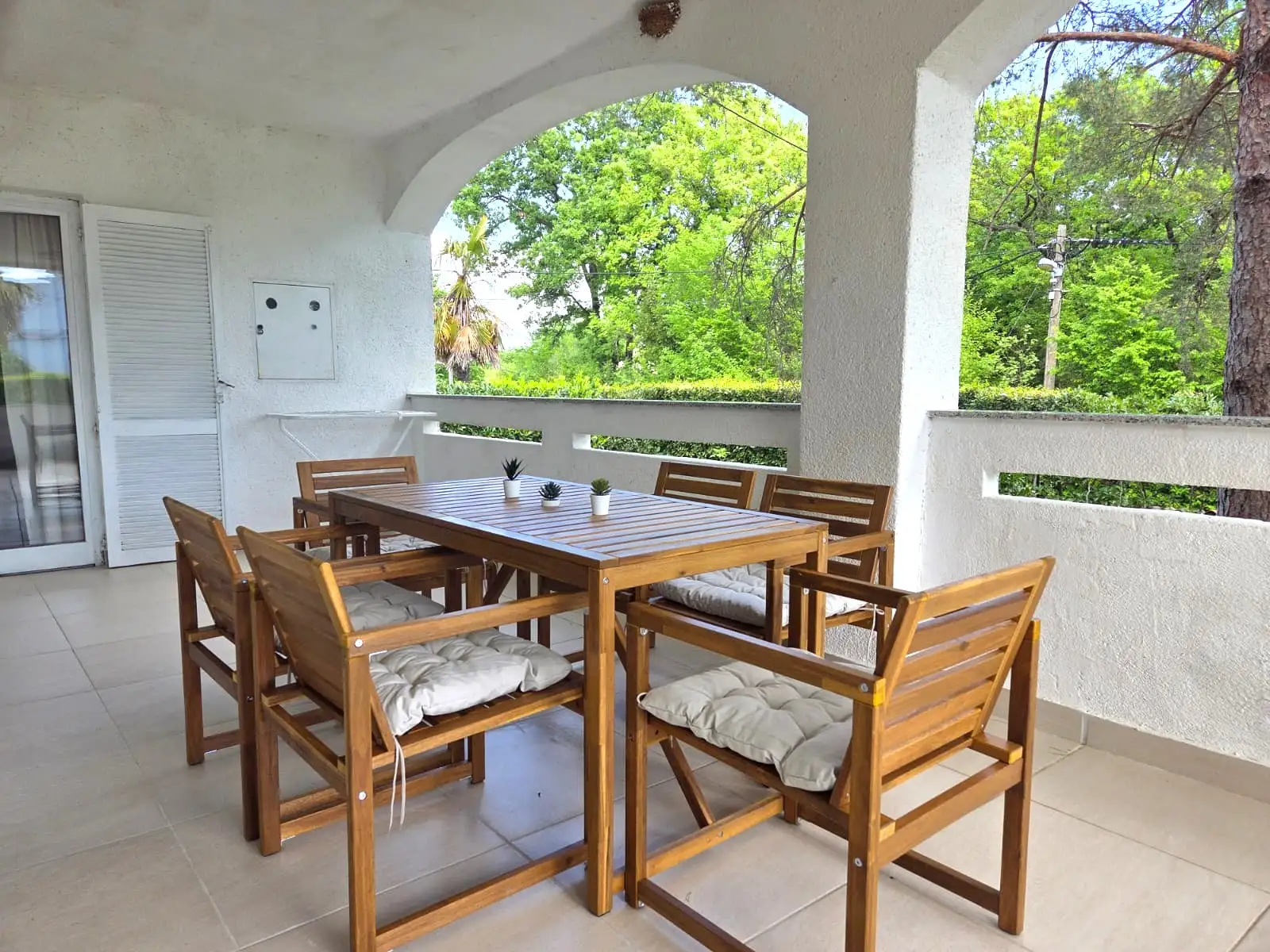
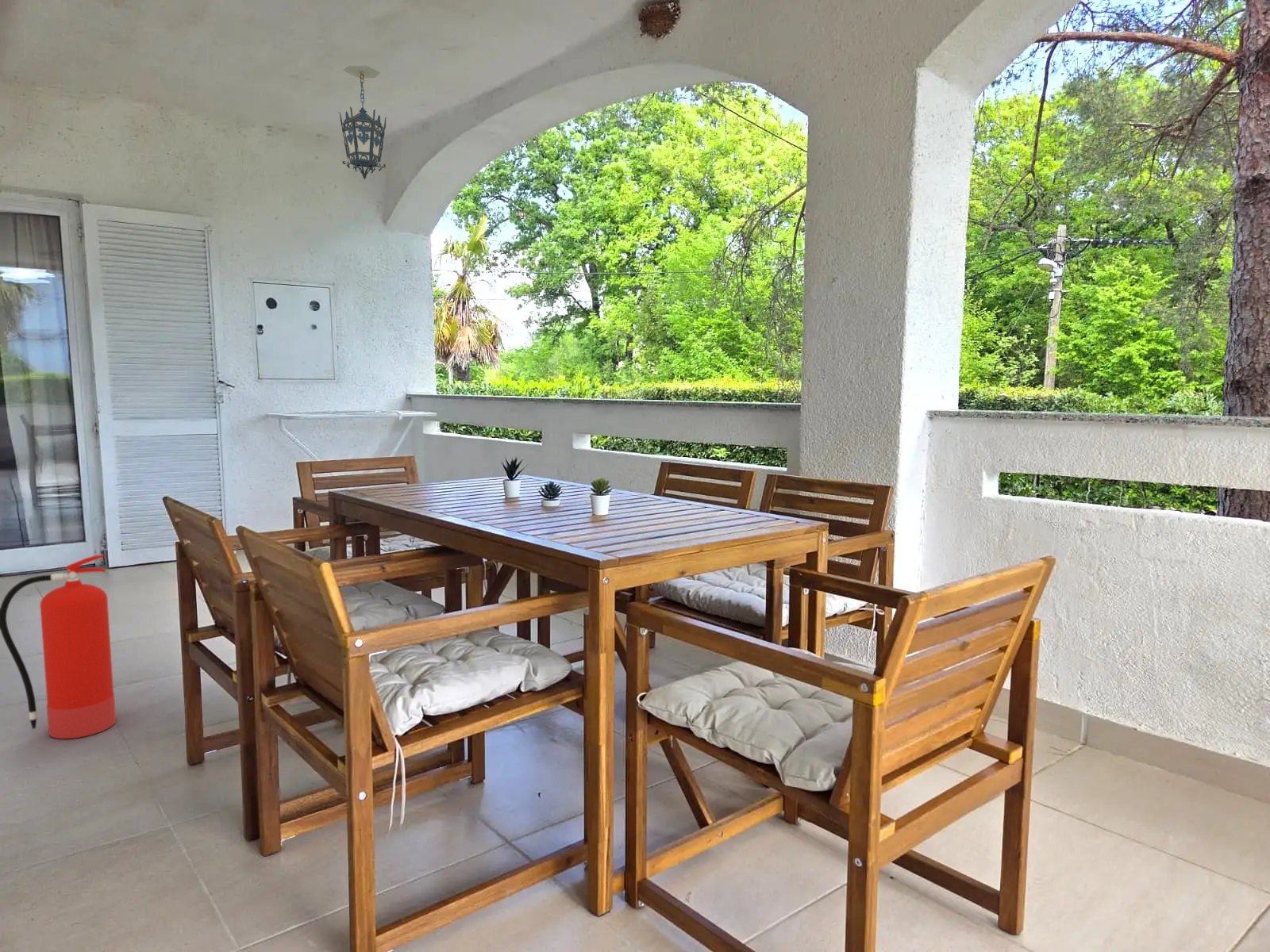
+ fire extinguisher (57, 646)
+ hanging lantern (363, 125)
